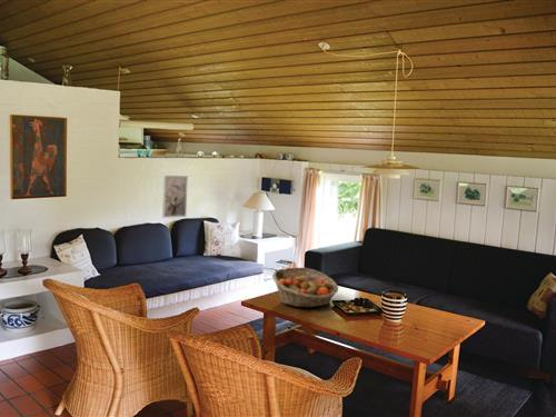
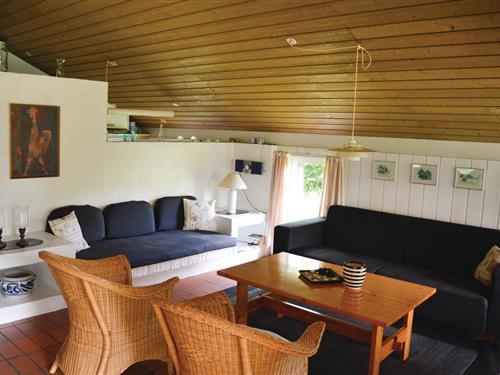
- wall art (175, 196)
- fruit basket (305, 287)
